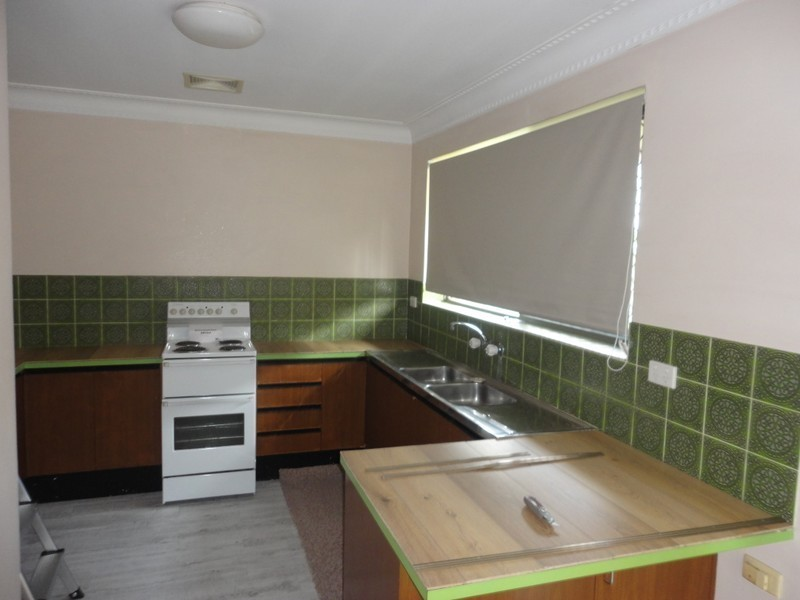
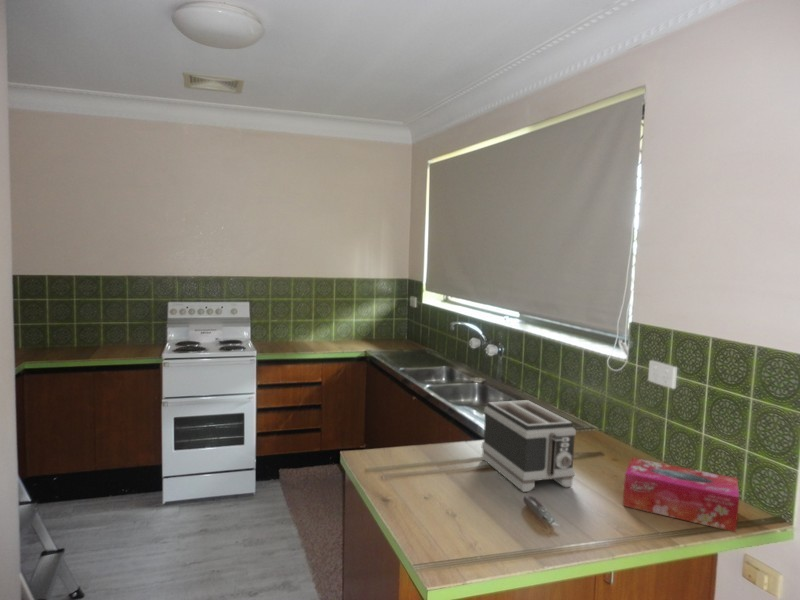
+ toaster (529, 444)
+ tissue box (679, 492)
